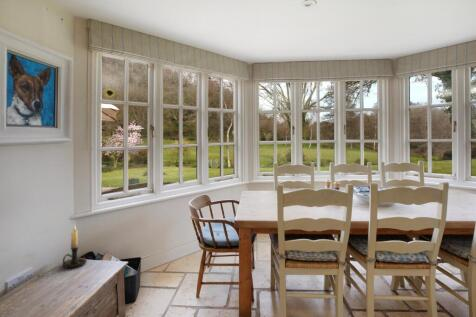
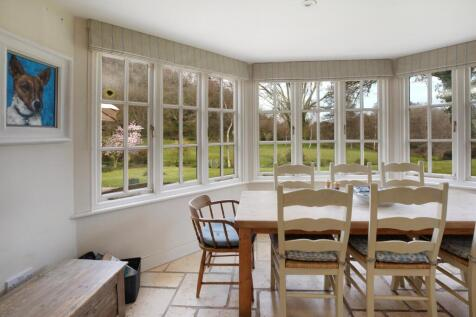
- candle holder (72, 245)
